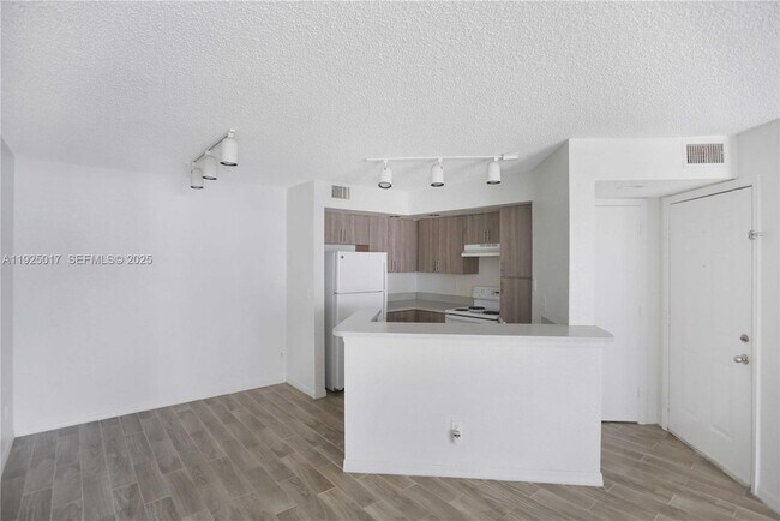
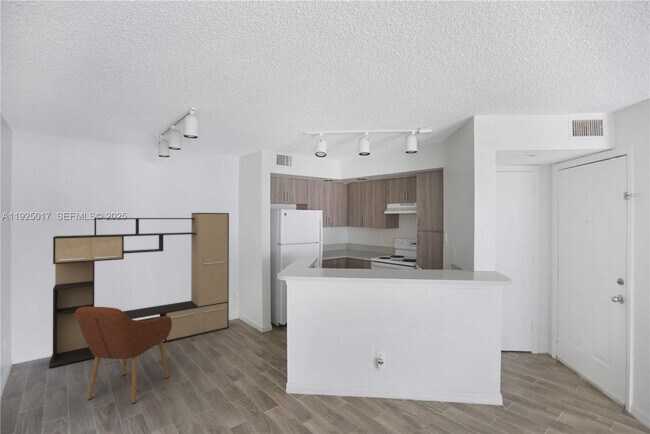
+ armchair (124, 344)
+ media console (150, 251)
